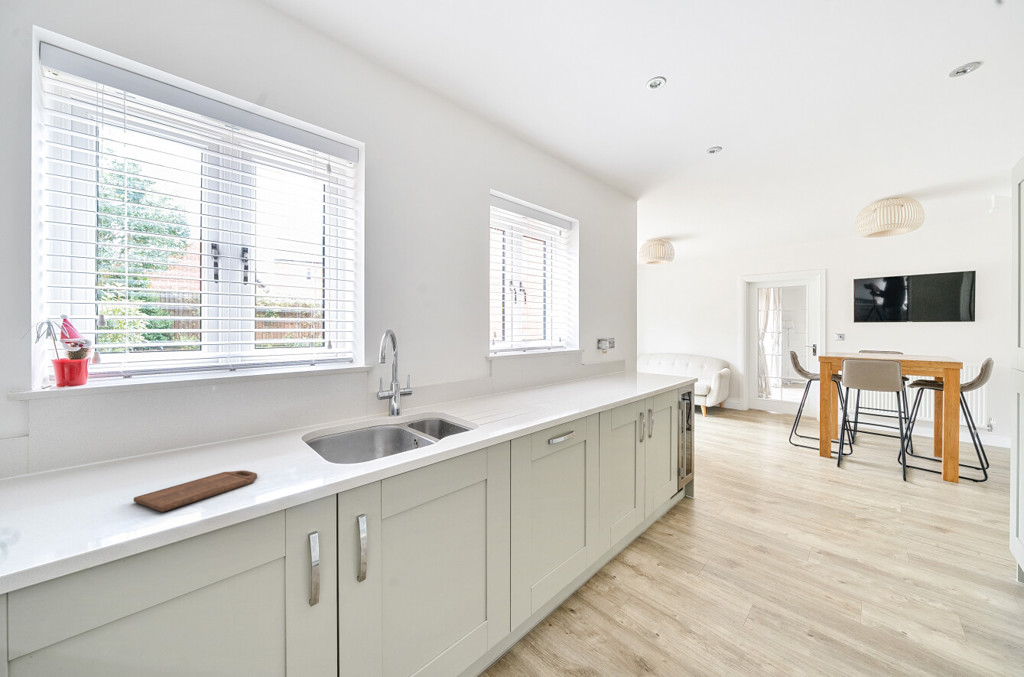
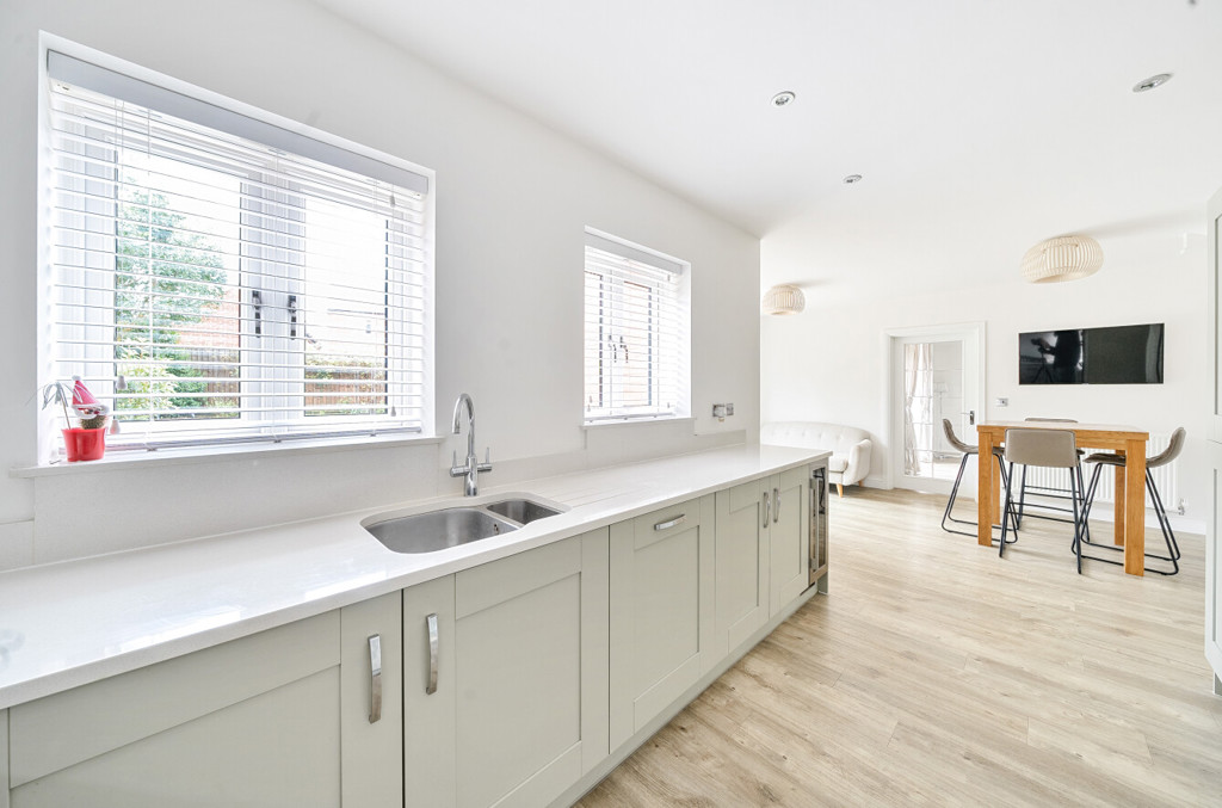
- cutting board (204, 487)
